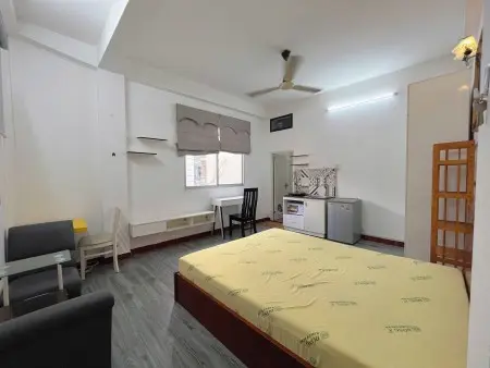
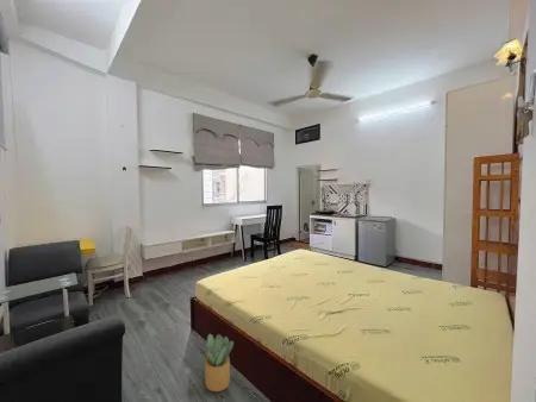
+ potted plant (216, 359)
